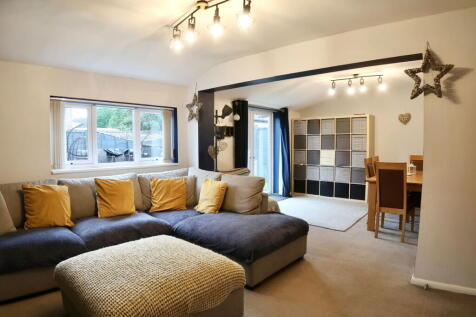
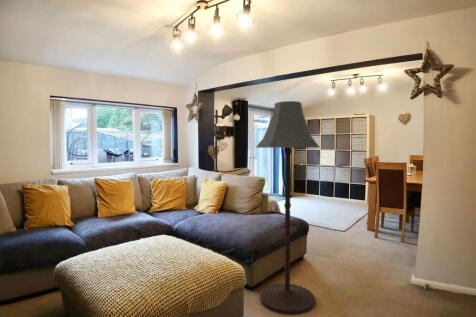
+ floor lamp (287, 202)
